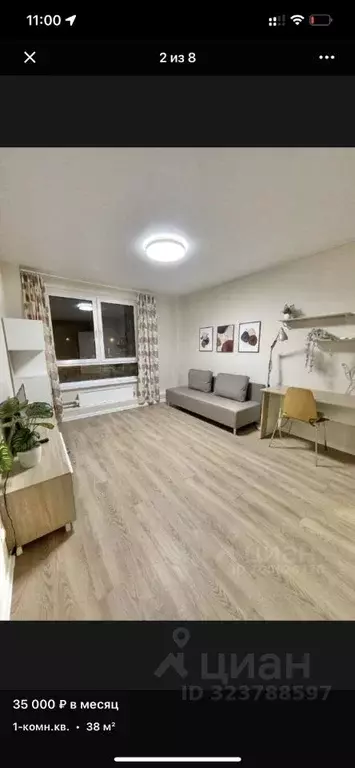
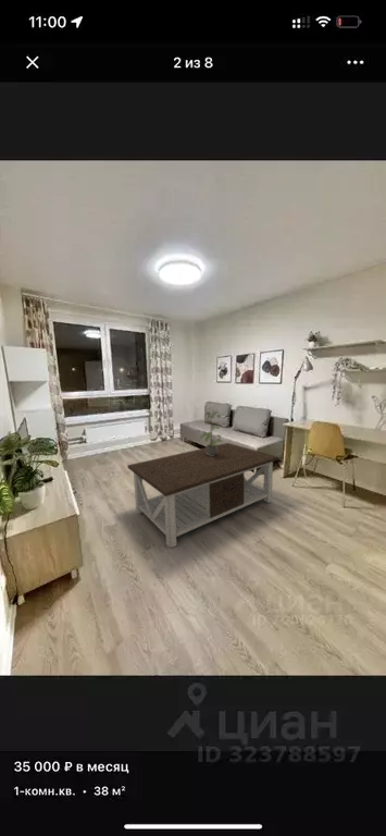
+ coffee table (206, 483)
+ potted plant (211, 432)
